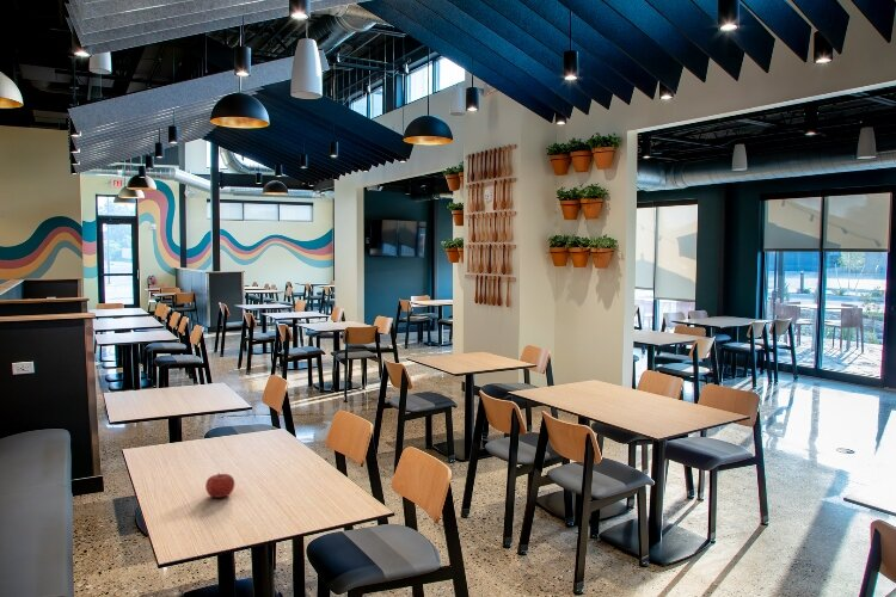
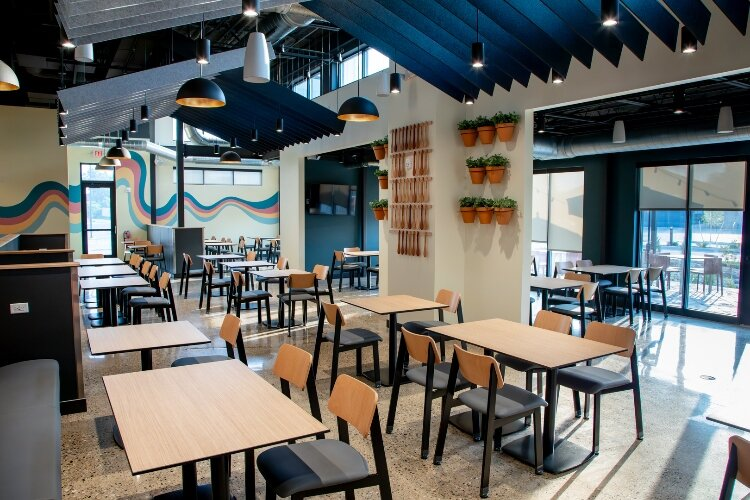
- fruit (220, 484)
